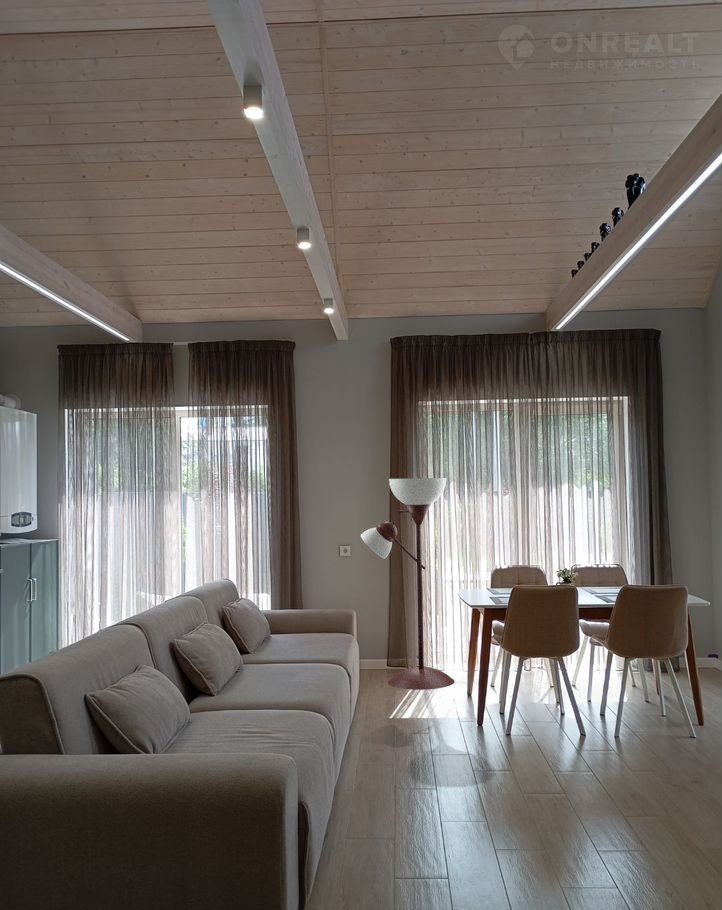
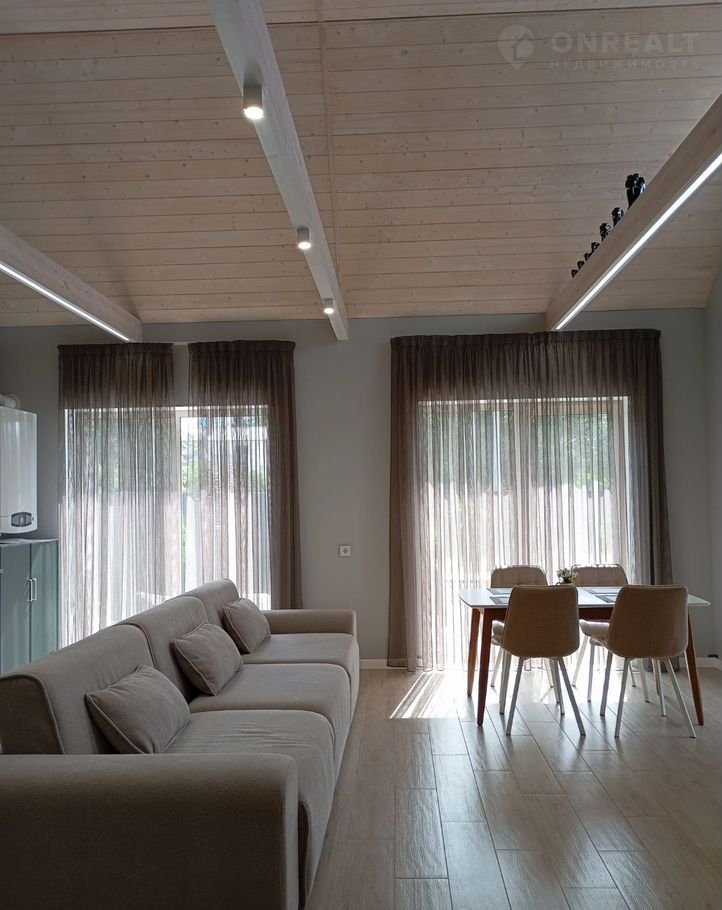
- floor lamp (417, 579)
